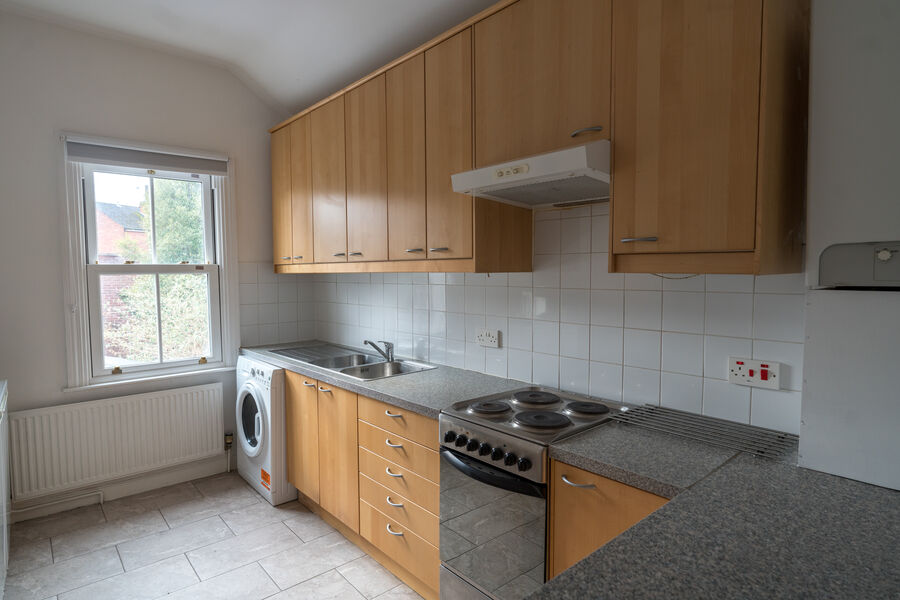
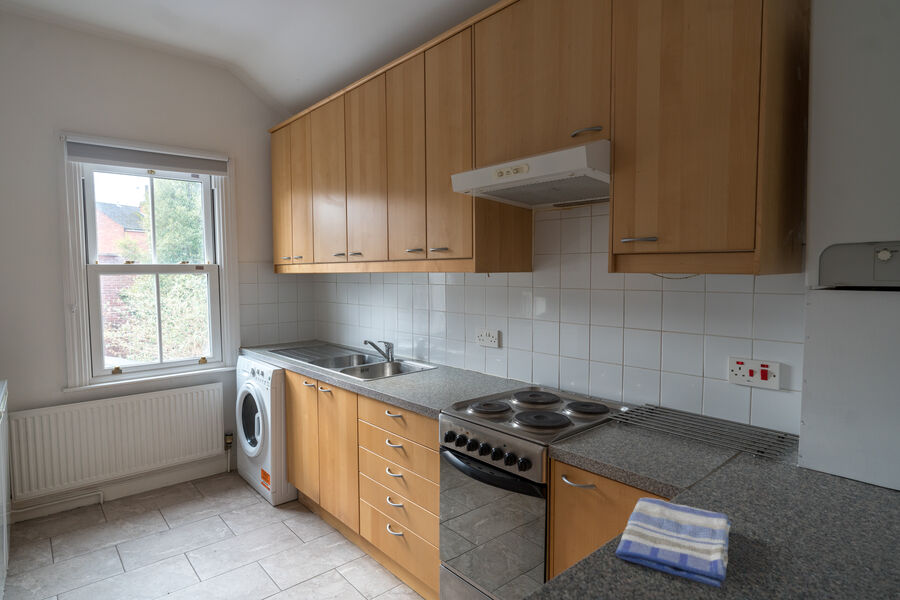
+ dish towel (675, 534)
